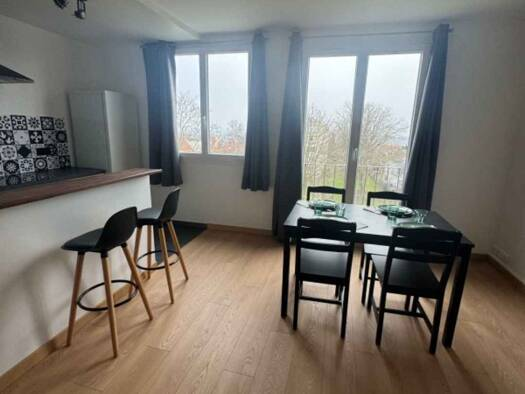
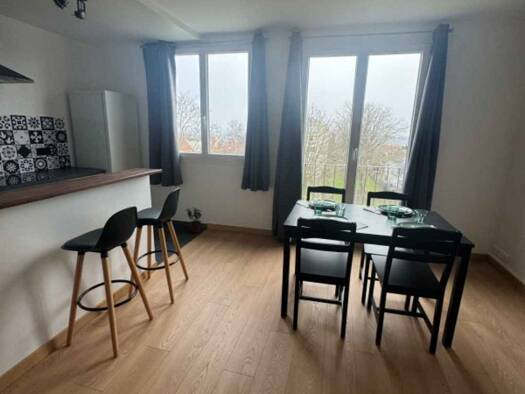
+ potted plant (195, 219)
